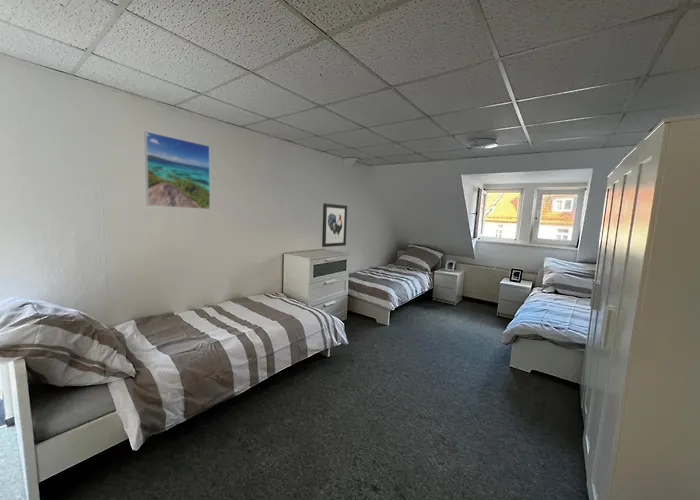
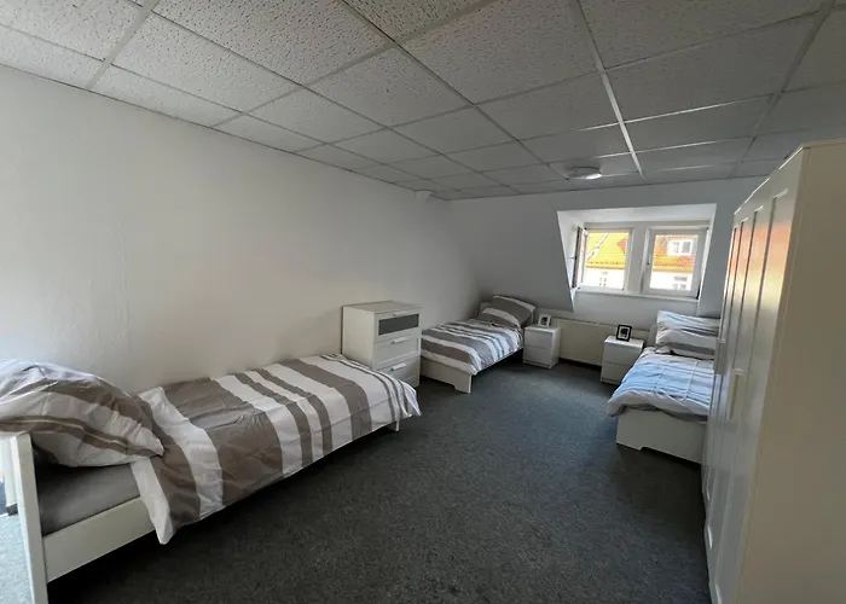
- wall art (335, 225)
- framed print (180, 173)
